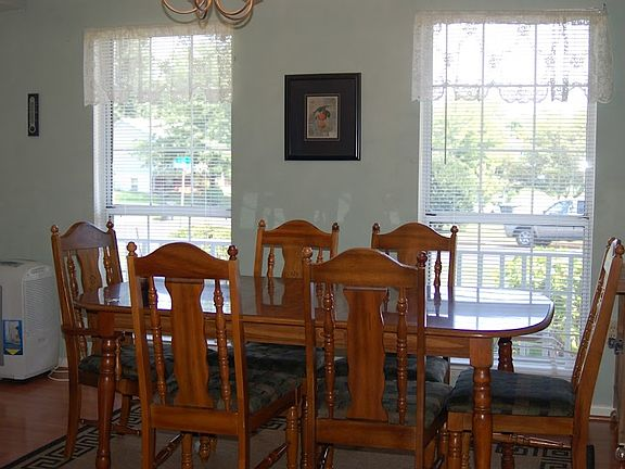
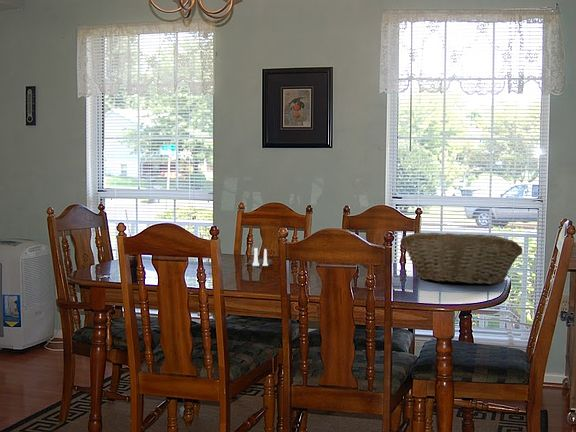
+ salt and pepper shaker set (257, 256)
+ fruit basket (459, 255)
